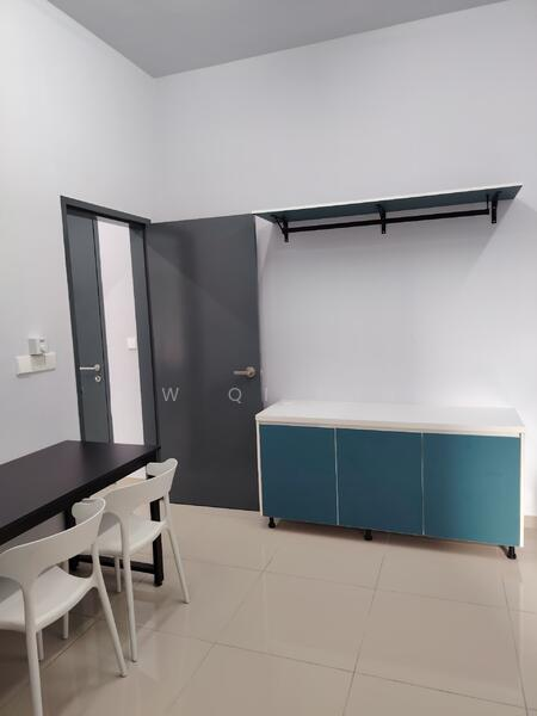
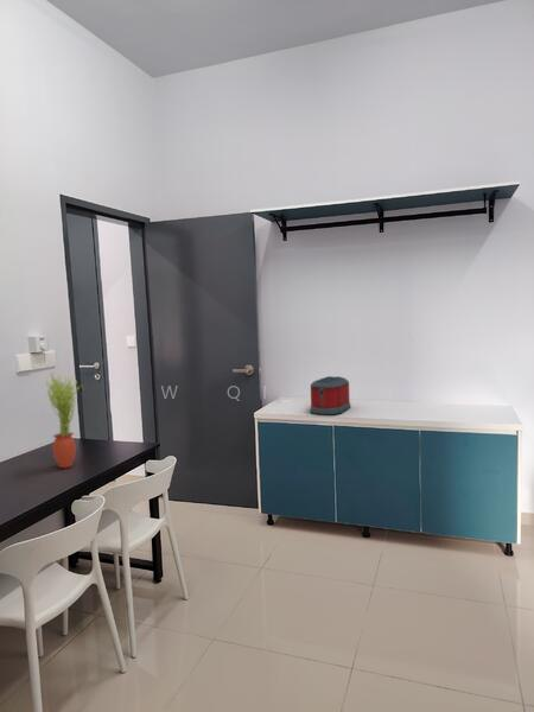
+ potted plant (65, 419)
+ toaster (330, 394)
